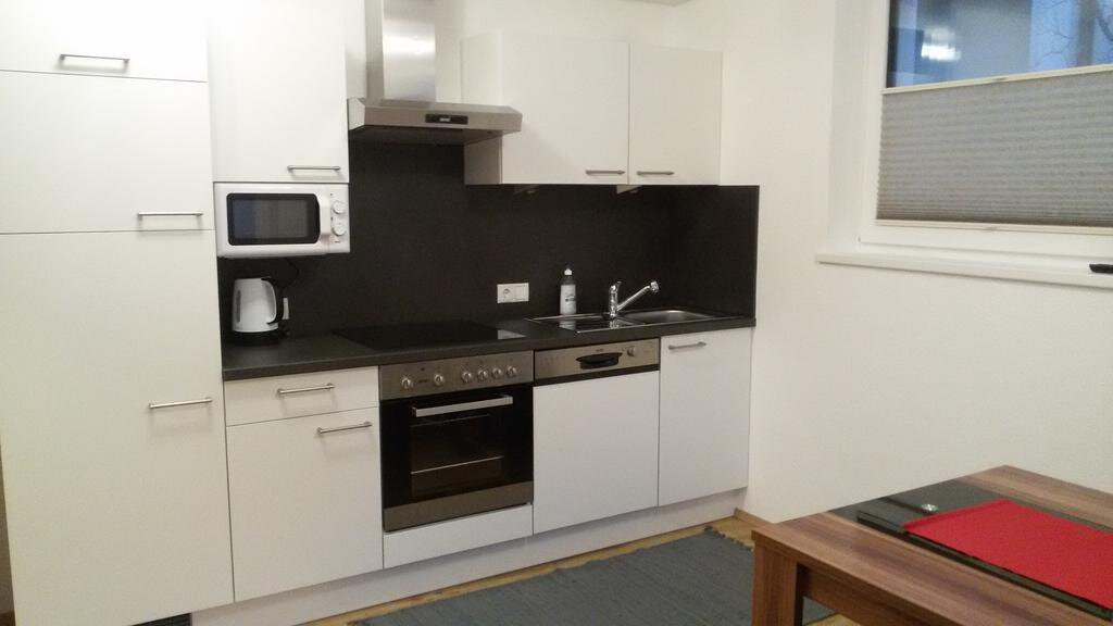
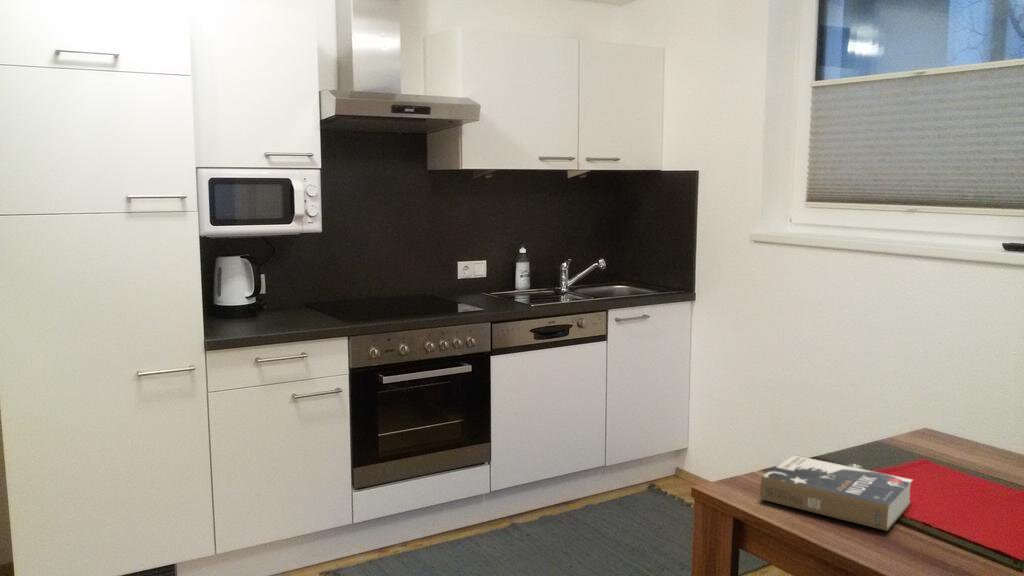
+ book (836, 489)
